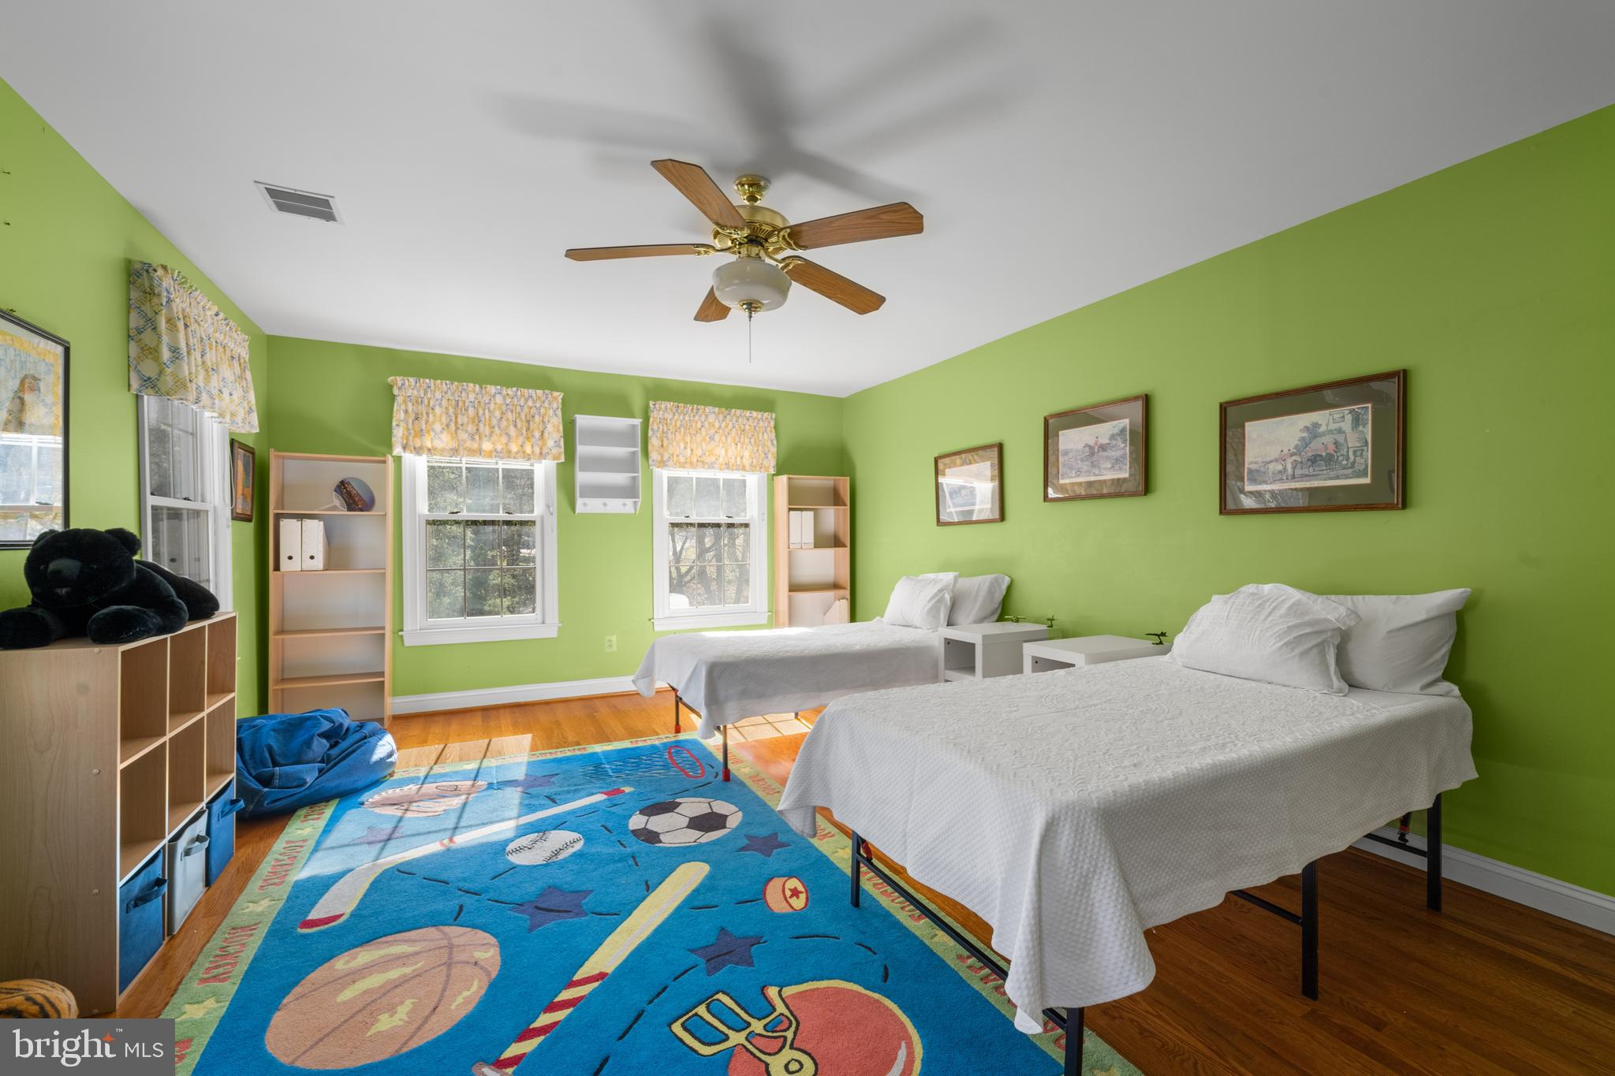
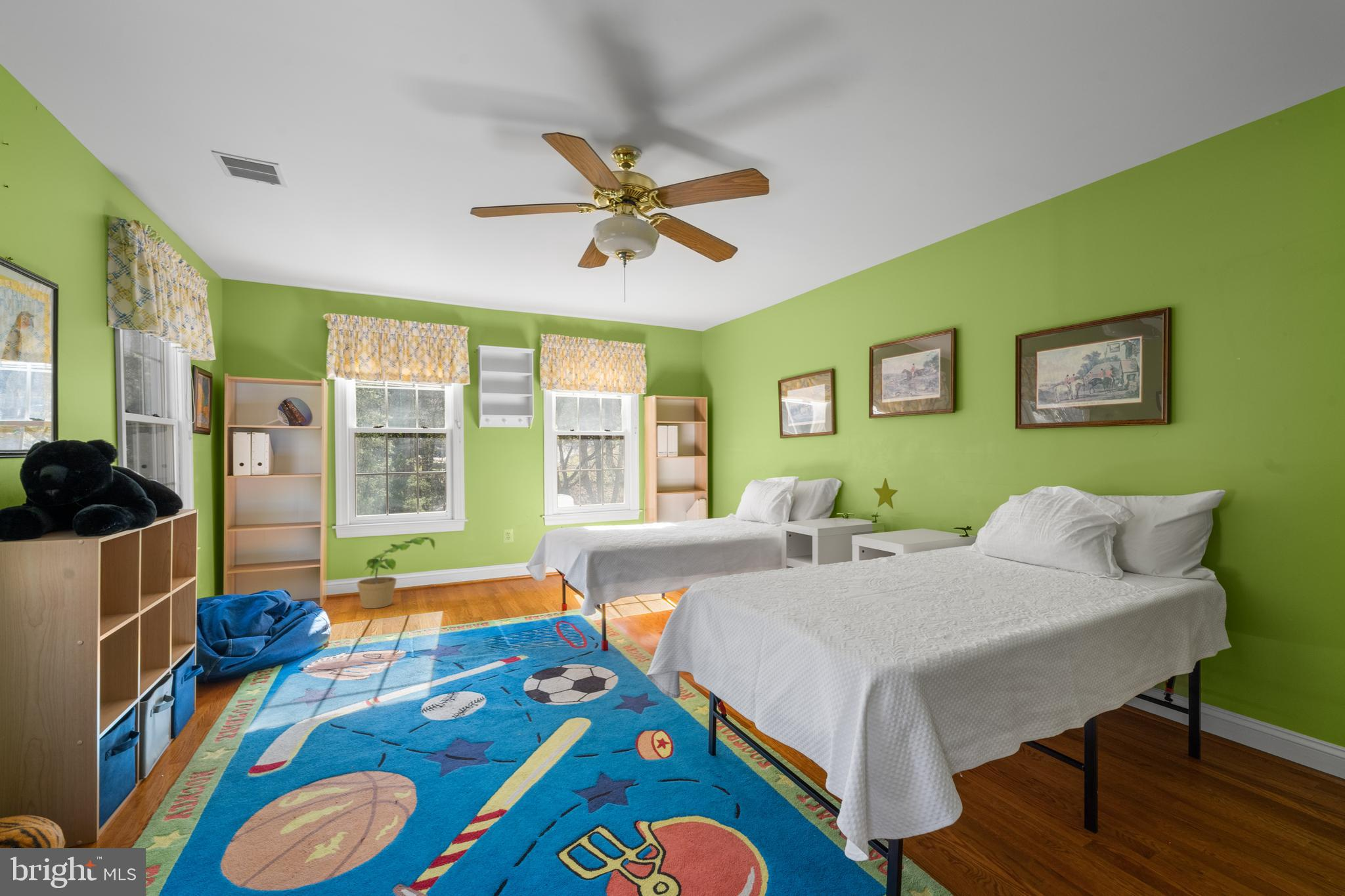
+ decorative star (885, 492)
+ potted plant (395, 568)
